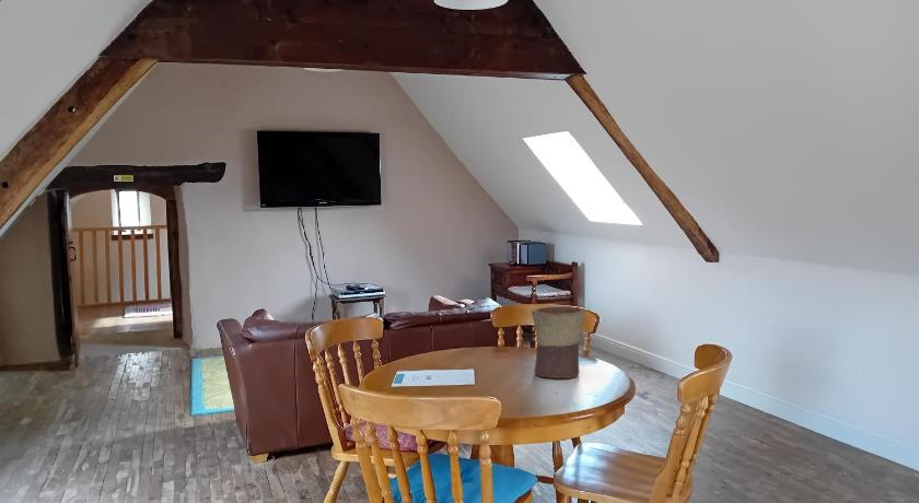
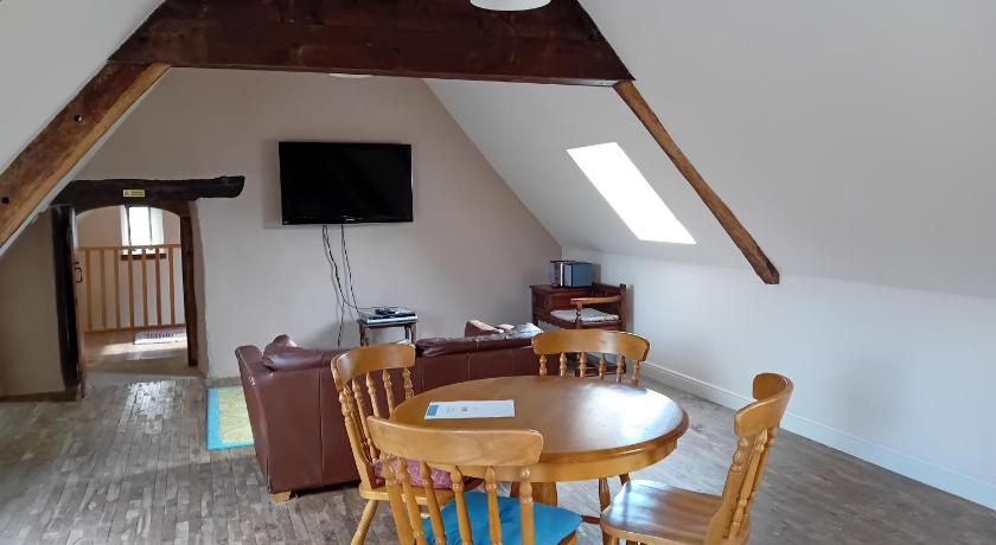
- flower pot (558, 341)
